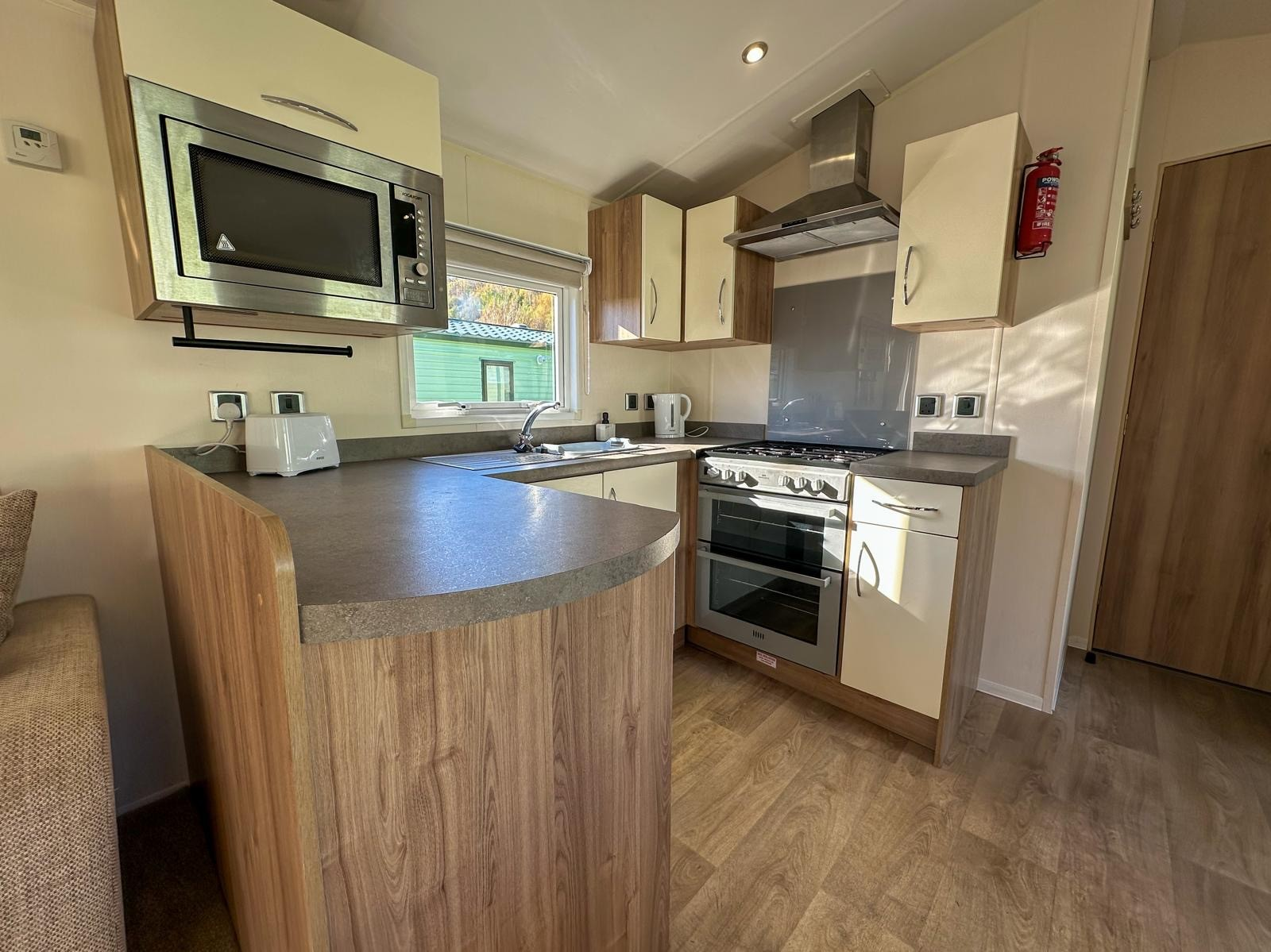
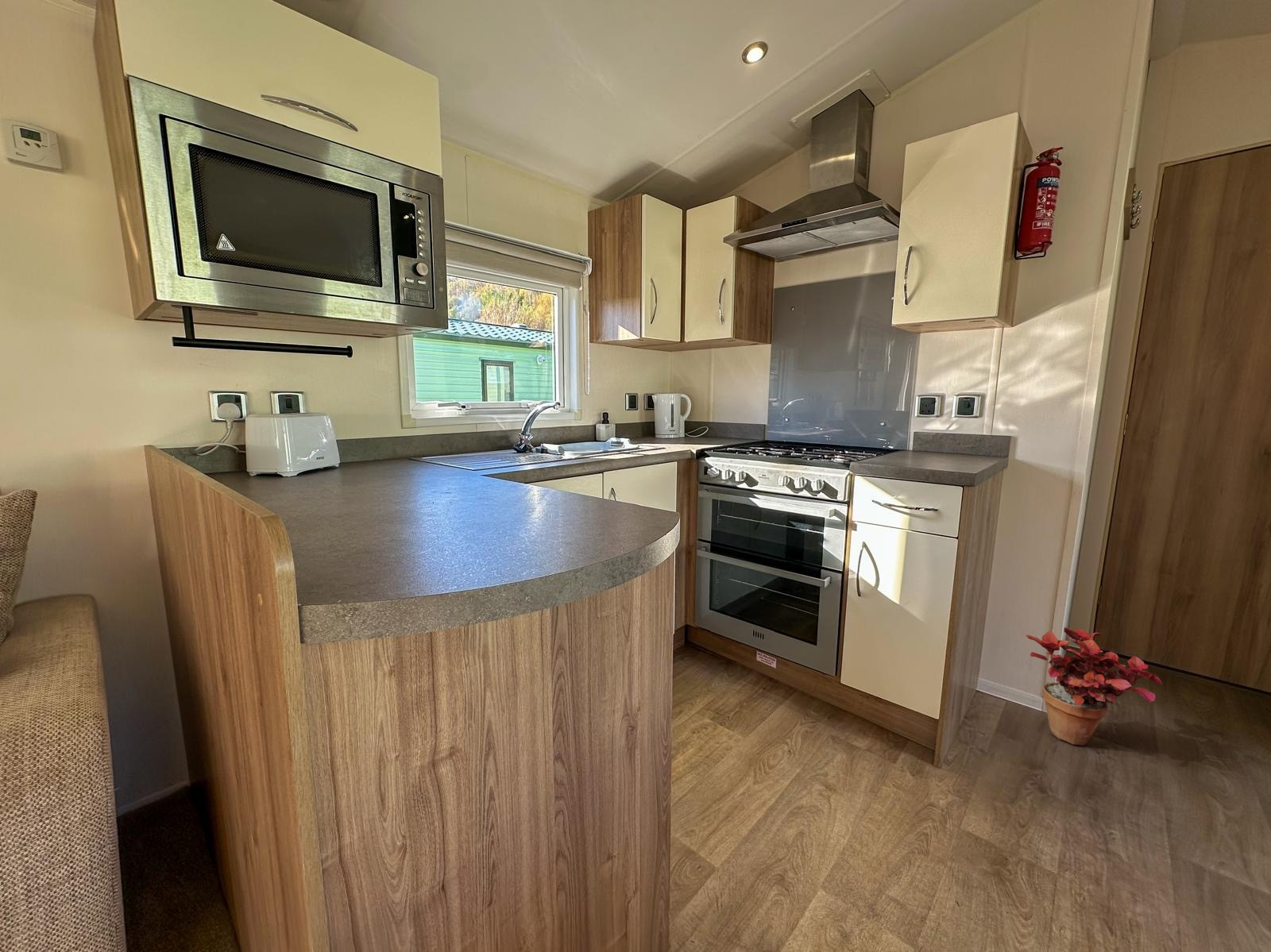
+ potted plant (1085, 690)
